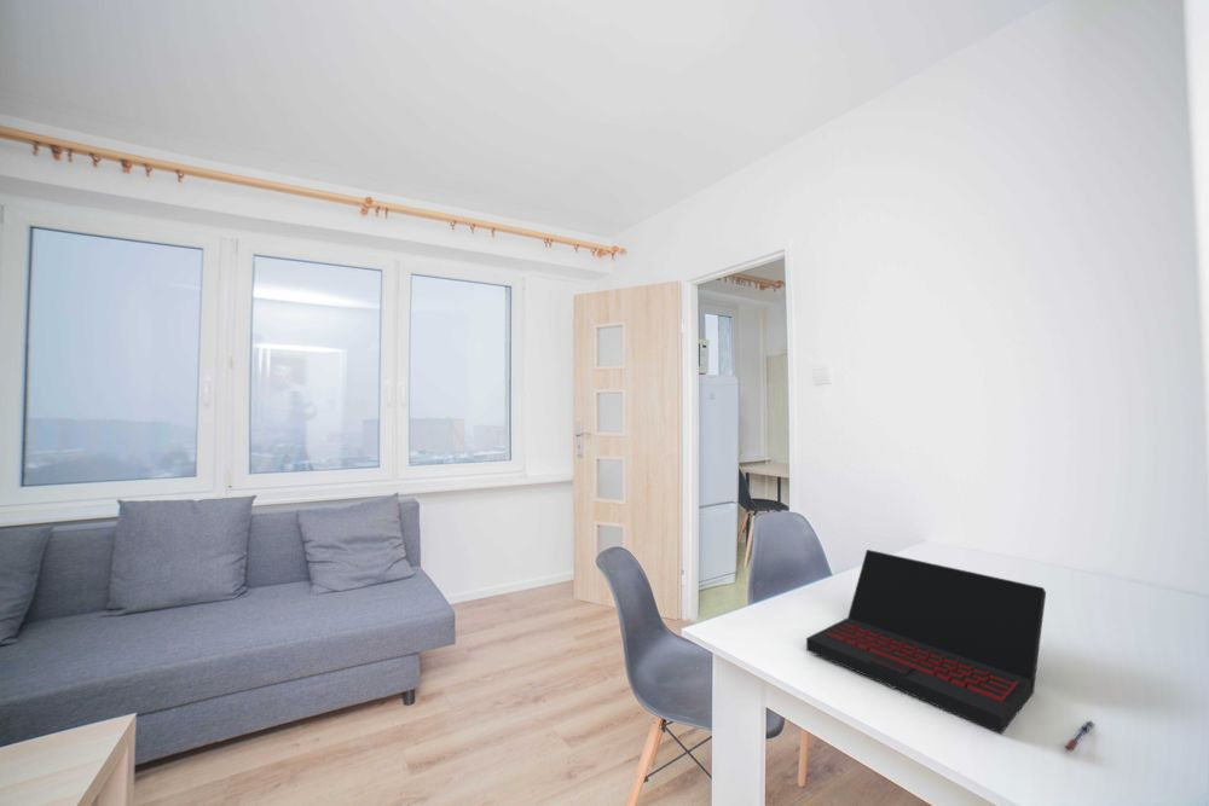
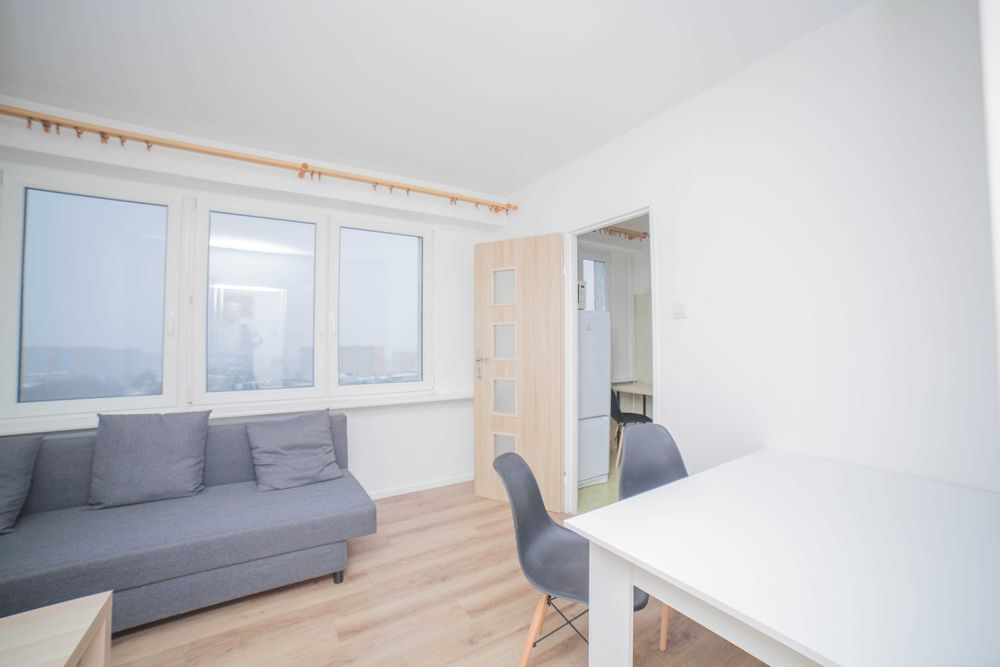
- pen (1080, 733)
- laptop (920, 619)
